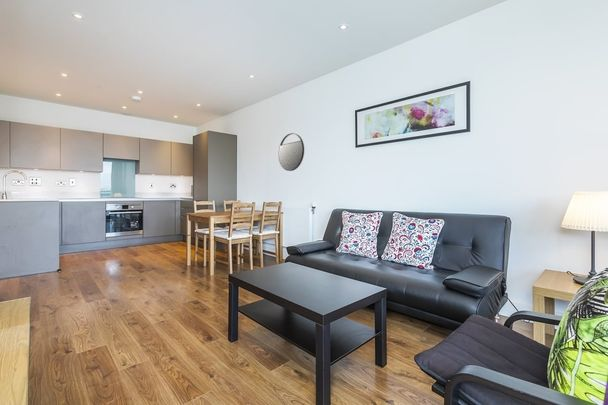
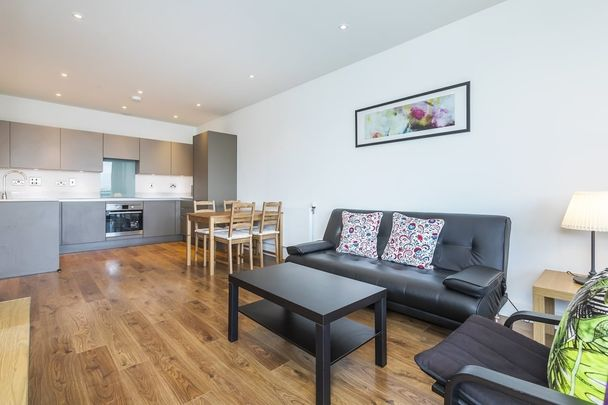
- home mirror (290, 152)
